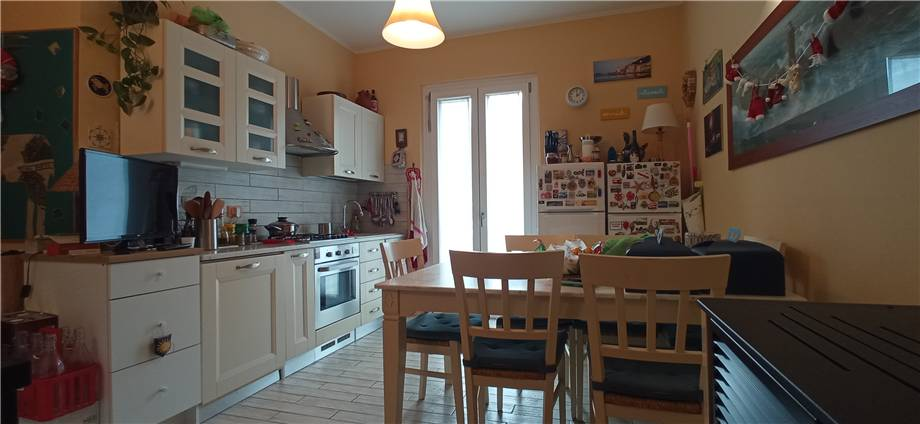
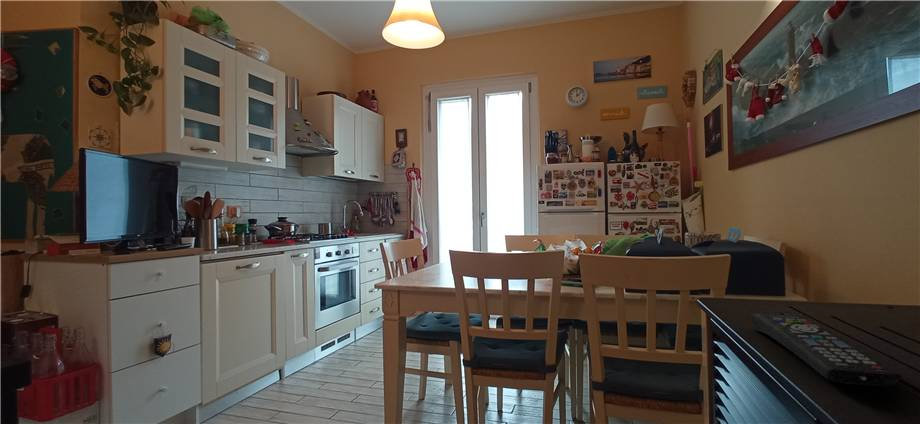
+ remote control (809, 342)
